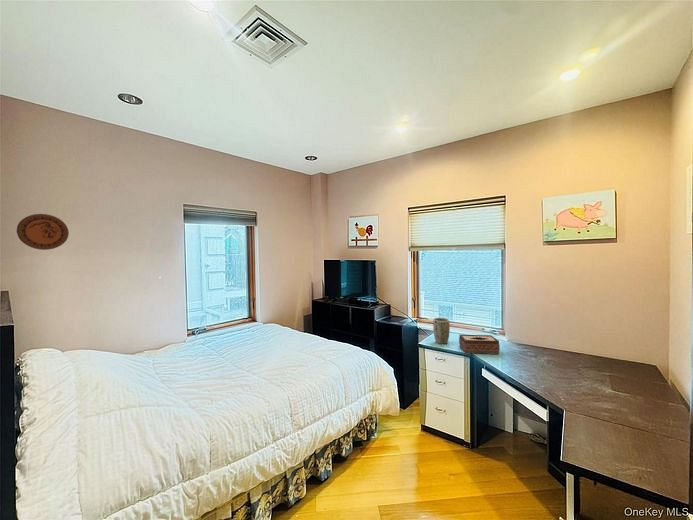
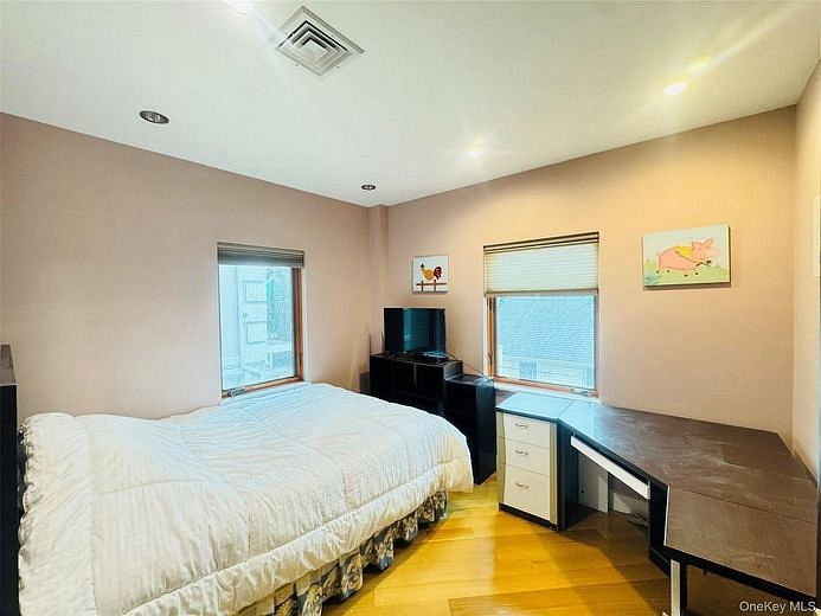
- plant pot (441, 330)
- tissue box (478, 344)
- decorative plate (43, 231)
